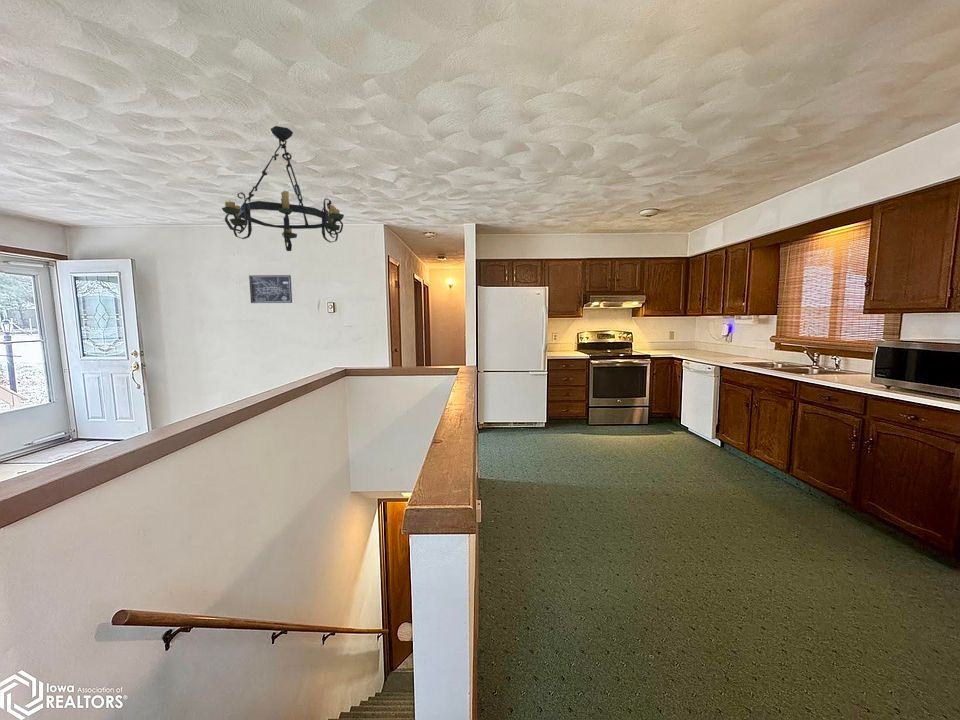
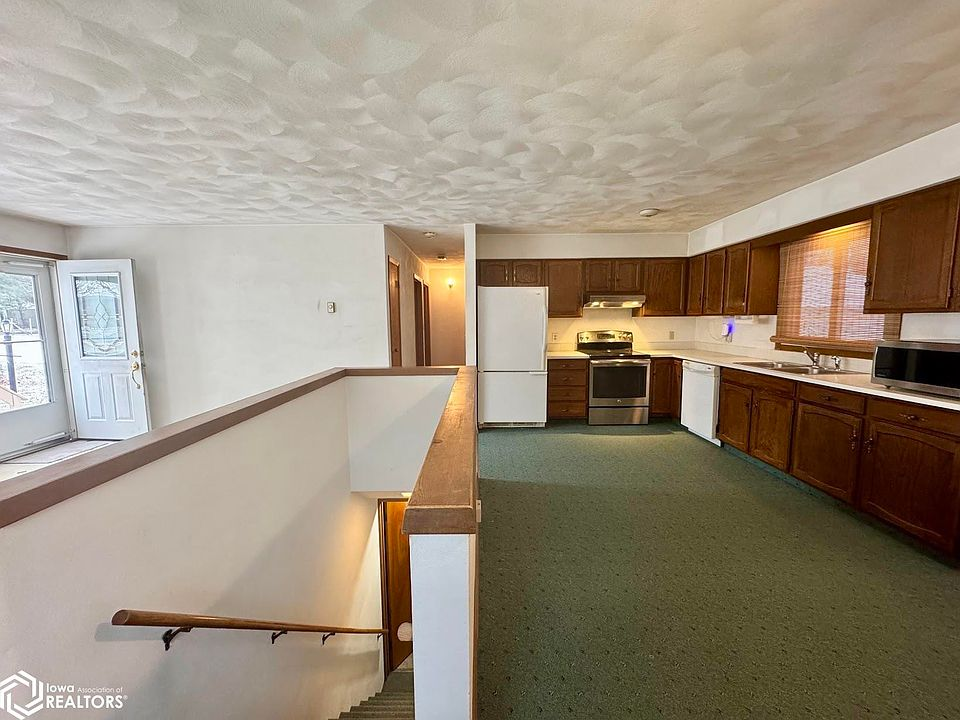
- wall art (270, 289)
- chandelier (284, 190)
